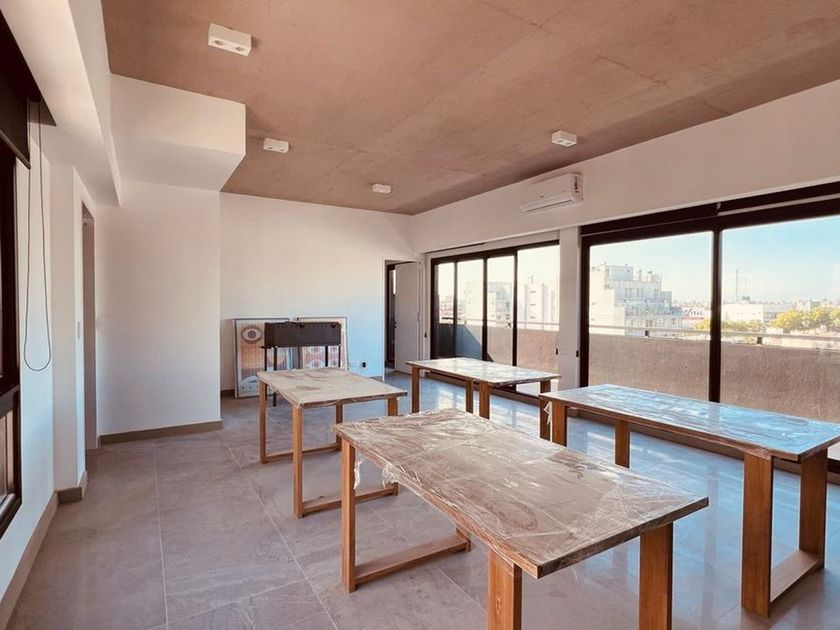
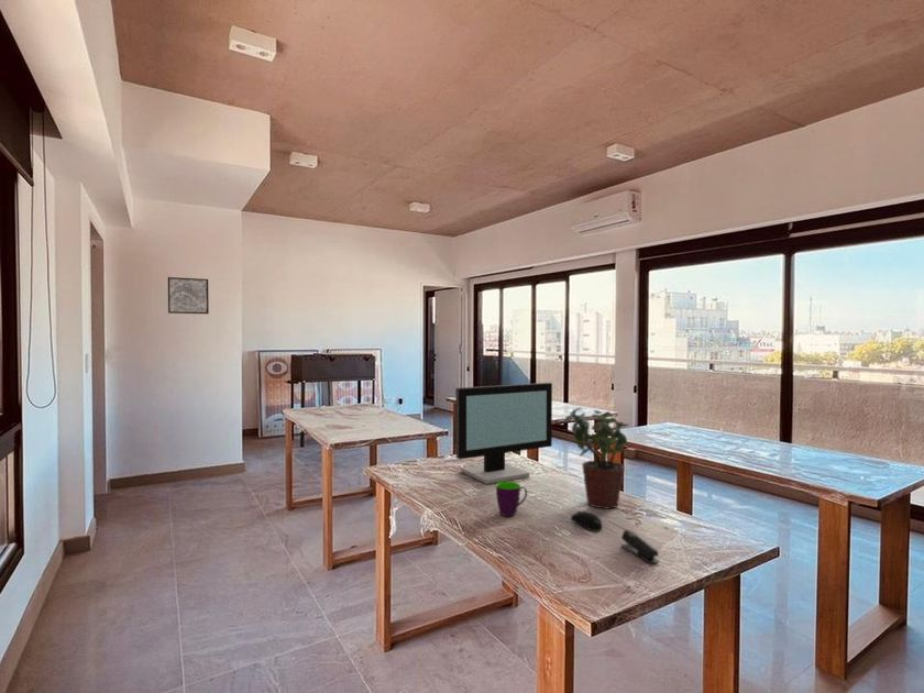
+ computer mouse (586, 518)
+ mug (512, 498)
+ computer monitor (494, 428)
+ potted plant (601, 454)
+ wall art (188, 296)
+ stapler (639, 544)
